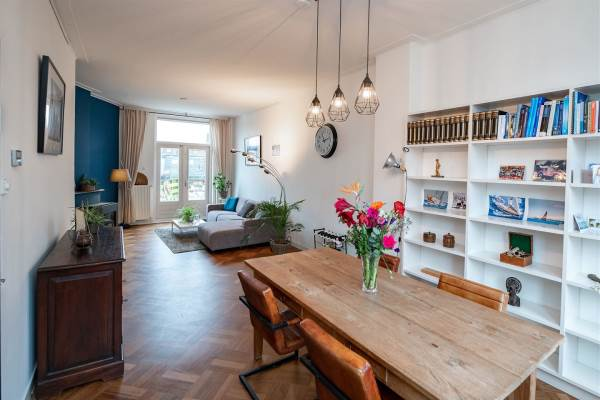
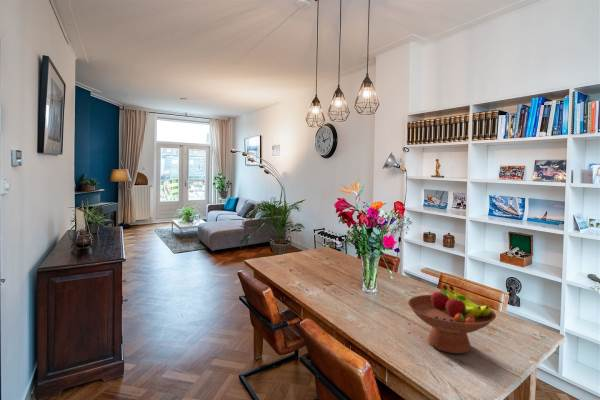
+ fruit bowl (449, 318)
